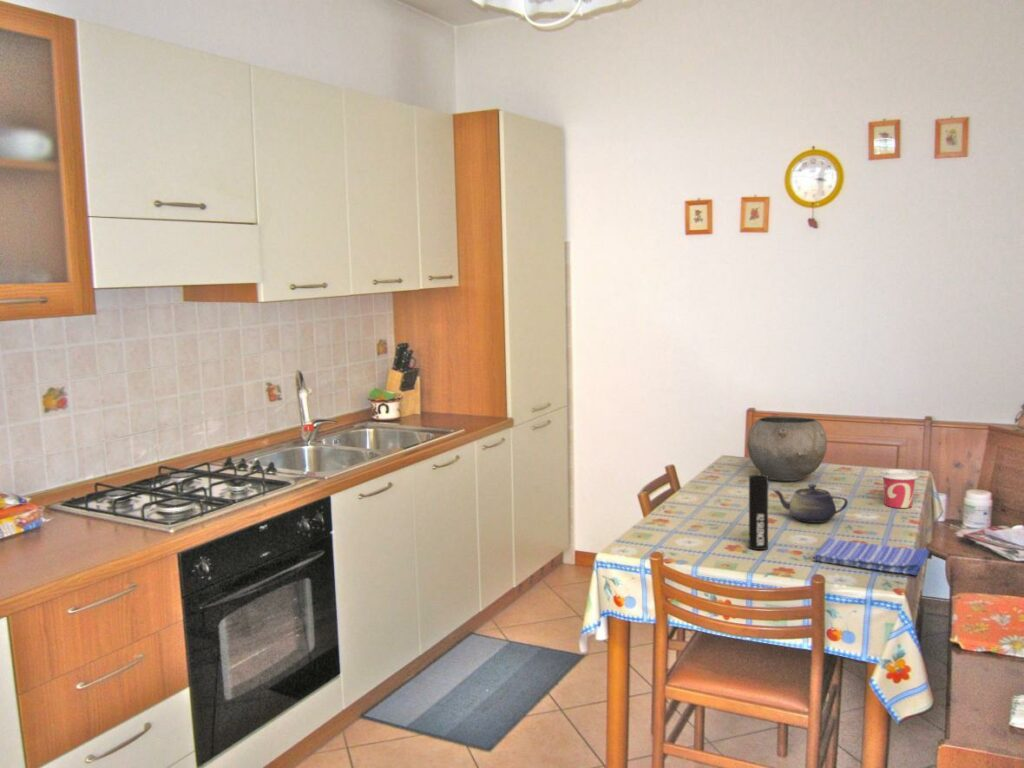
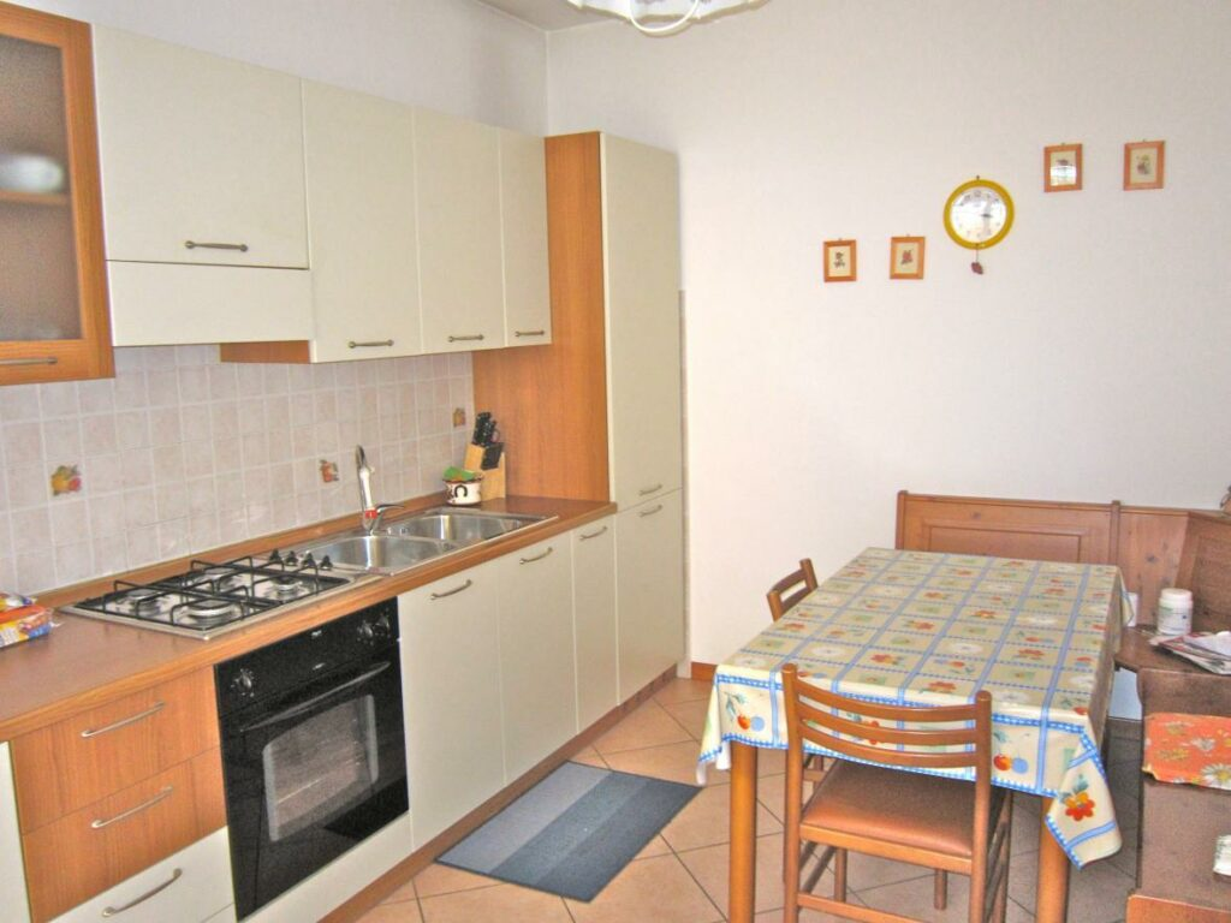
- cup (898, 488)
- teapot (809, 502)
- dish towel (871, 553)
- bowl (786, 448)
- cup (758, 512)
